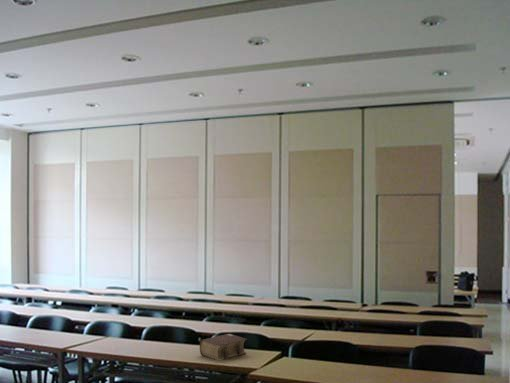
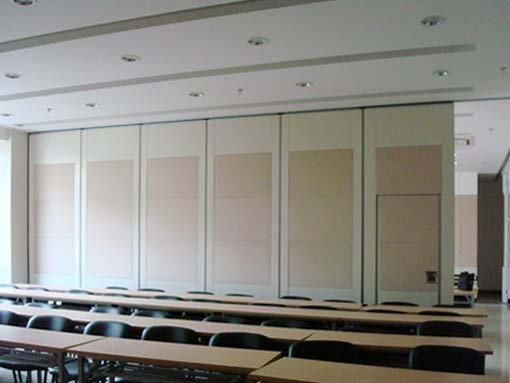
- bible (223, 346)
